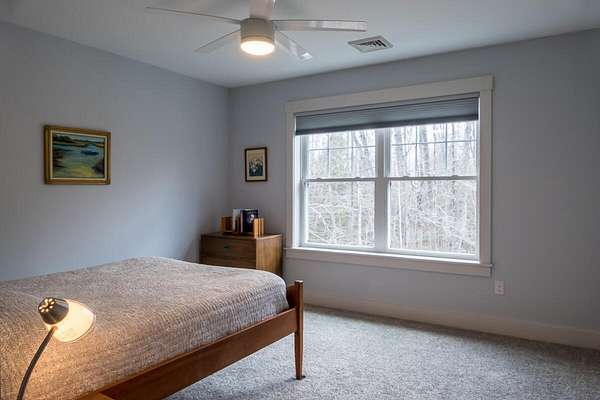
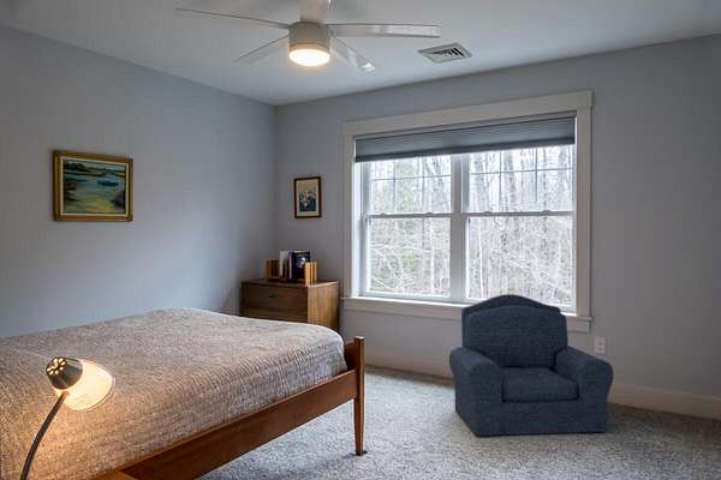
+ armchair (524, 358)
